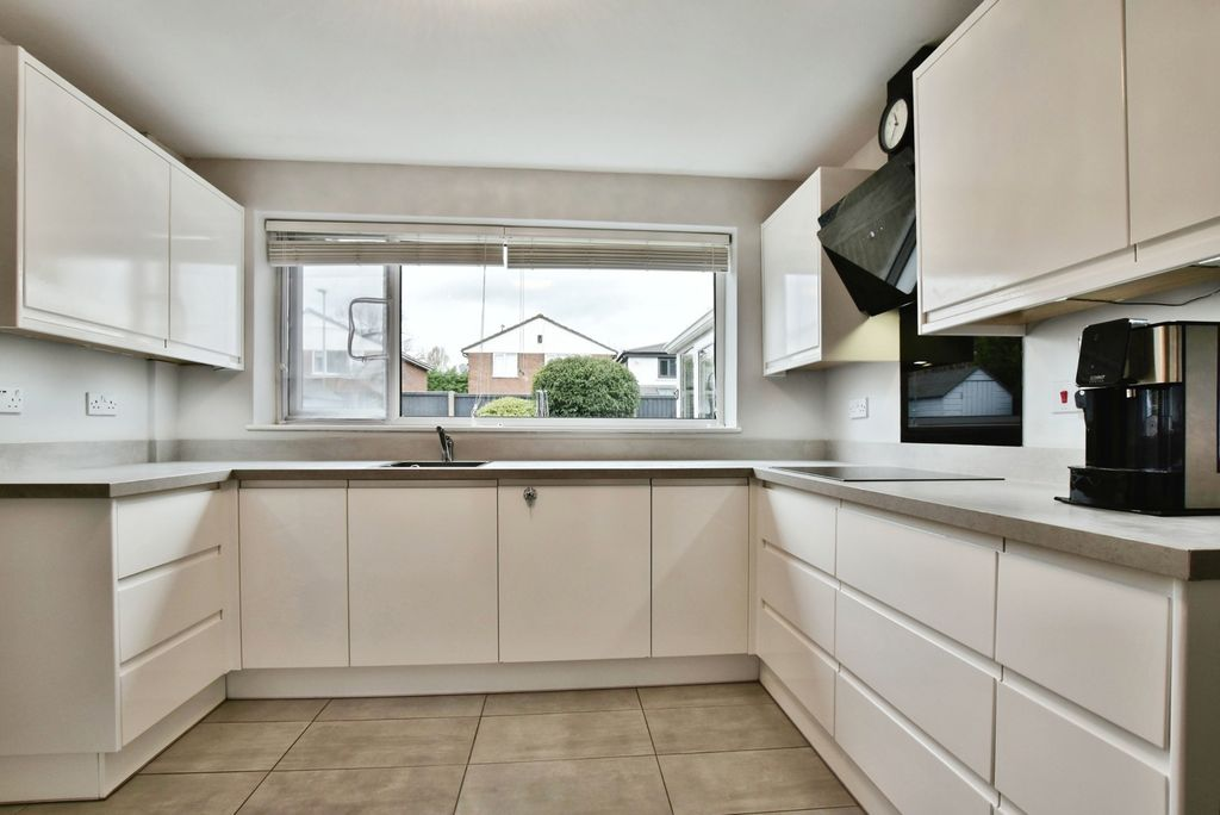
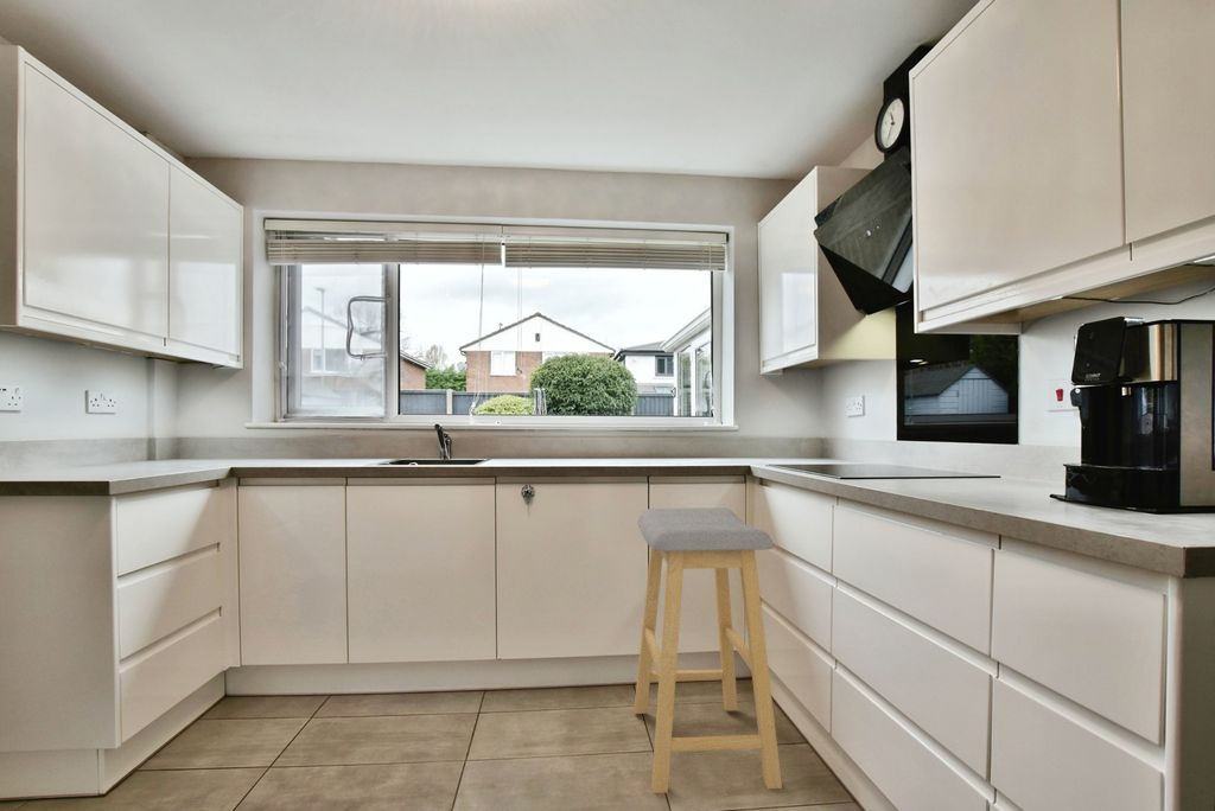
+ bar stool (718, 627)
